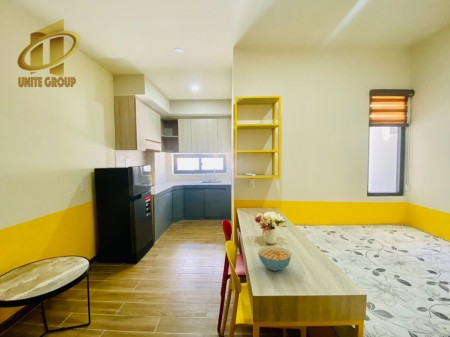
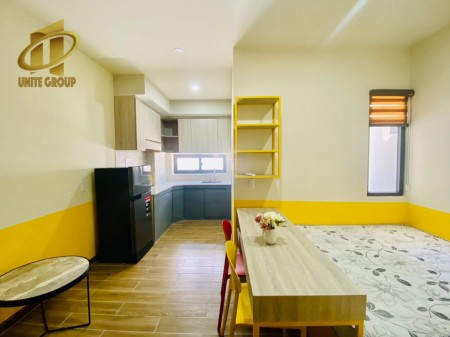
- cereal bowl (274, 260)
